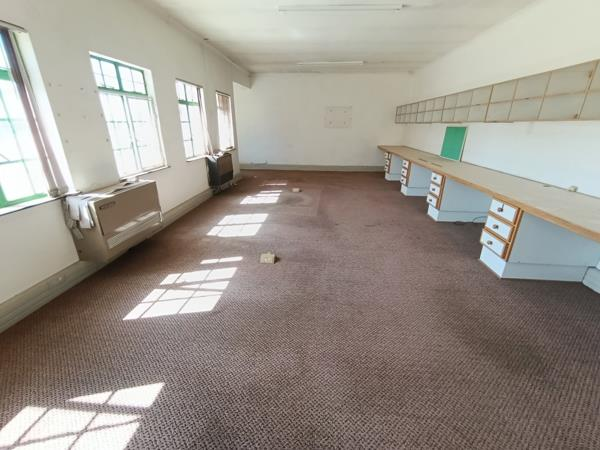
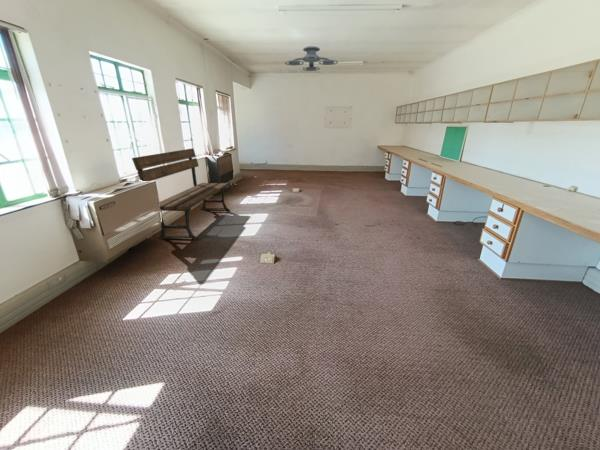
+ ceiling fan (311, 57)
+ bench (191, 188)
